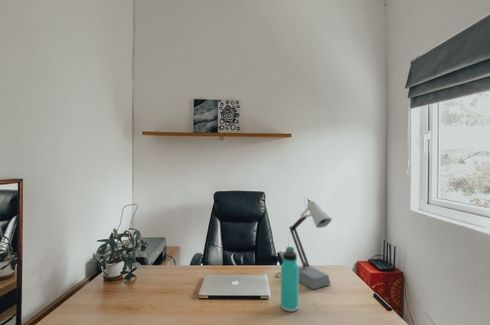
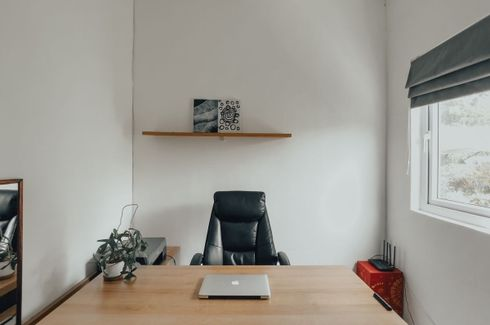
- desk lamp (299, 239)
- thermos bottle (289, 277)
